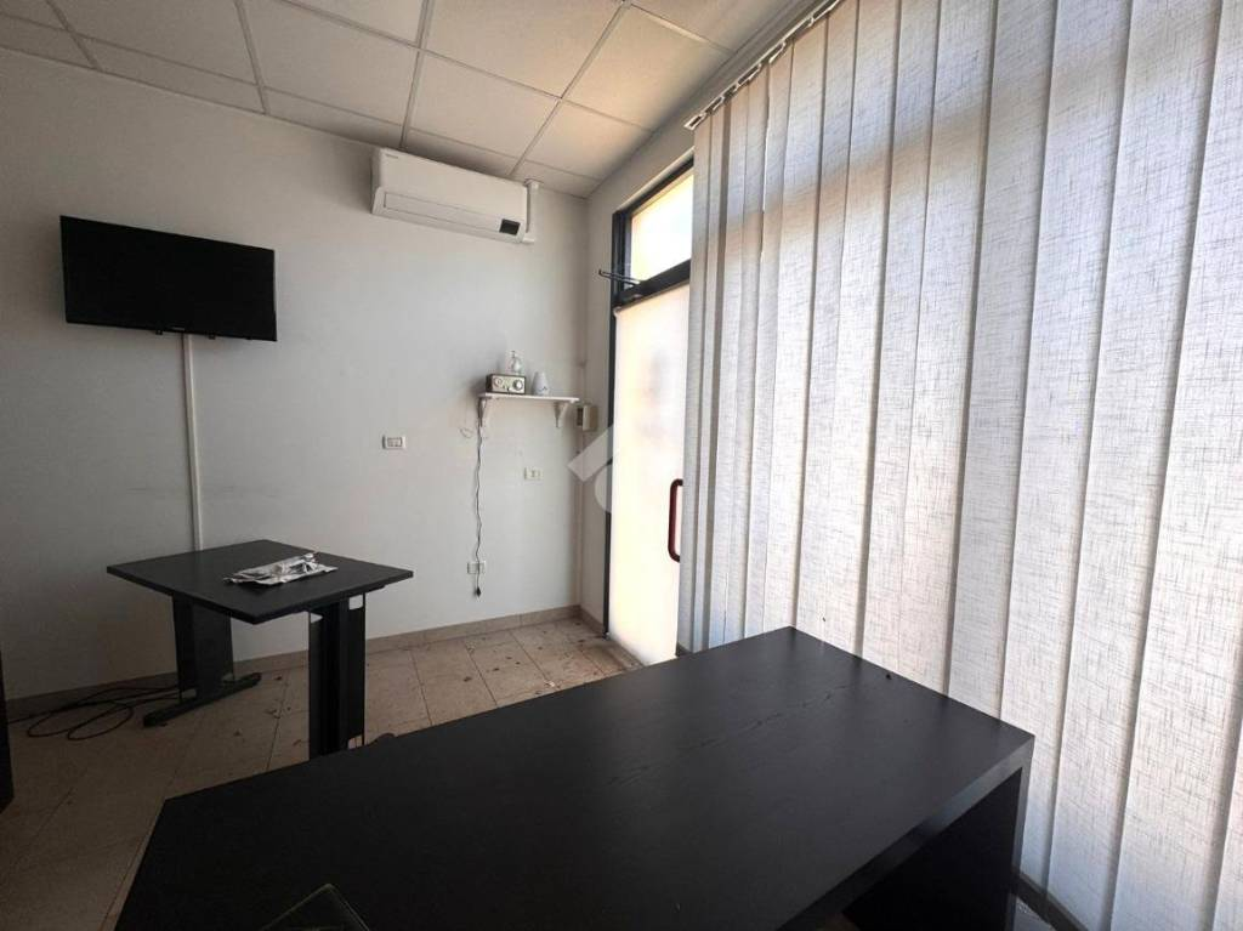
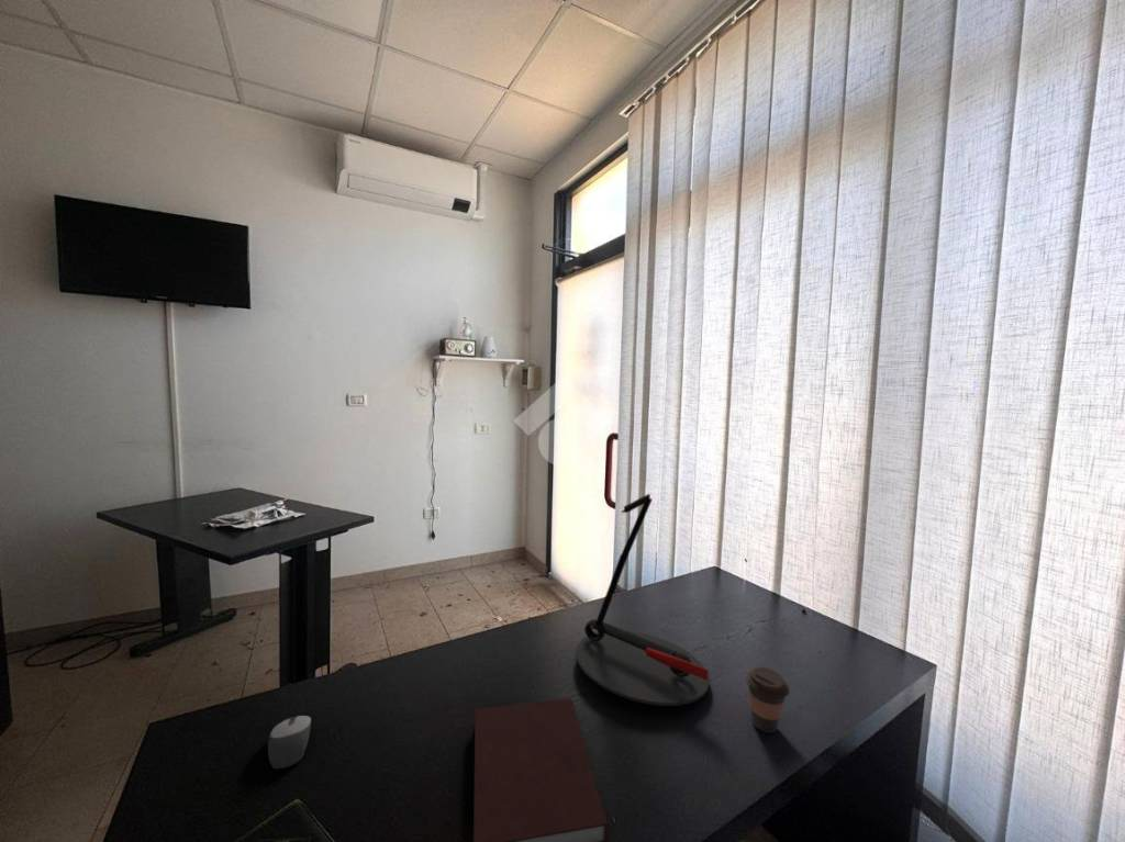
+ notebook (532, 766)
+ desk lamp (620, 576)
+ computer mouse (290, 734)
+ coffee cup (766, 700)
